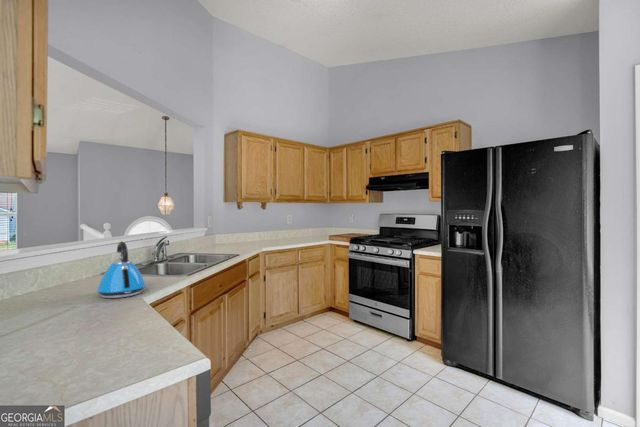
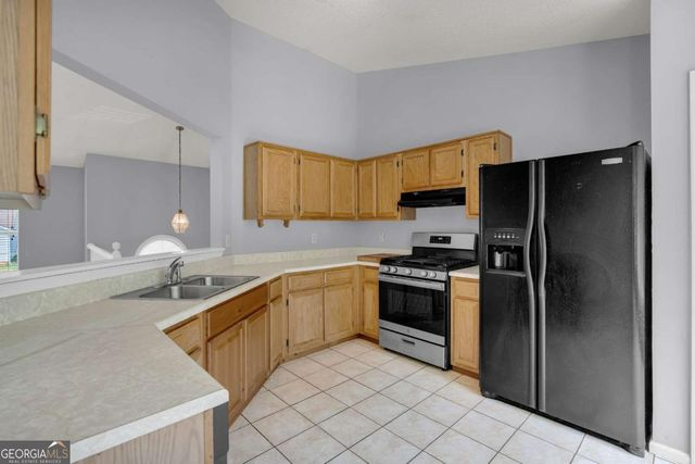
- kettle (122, 267)
